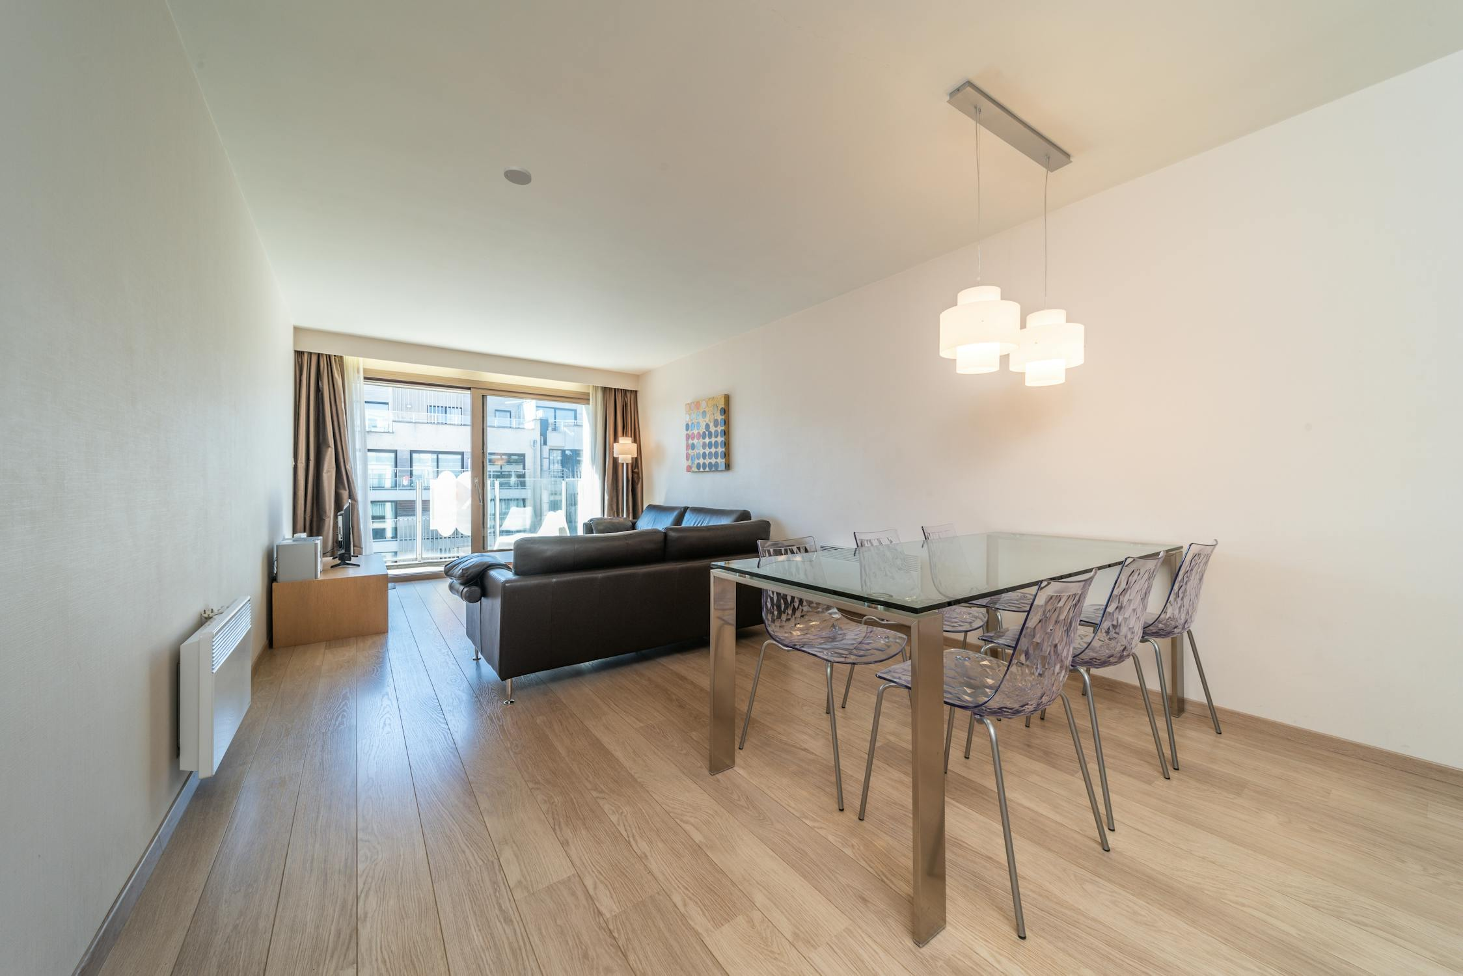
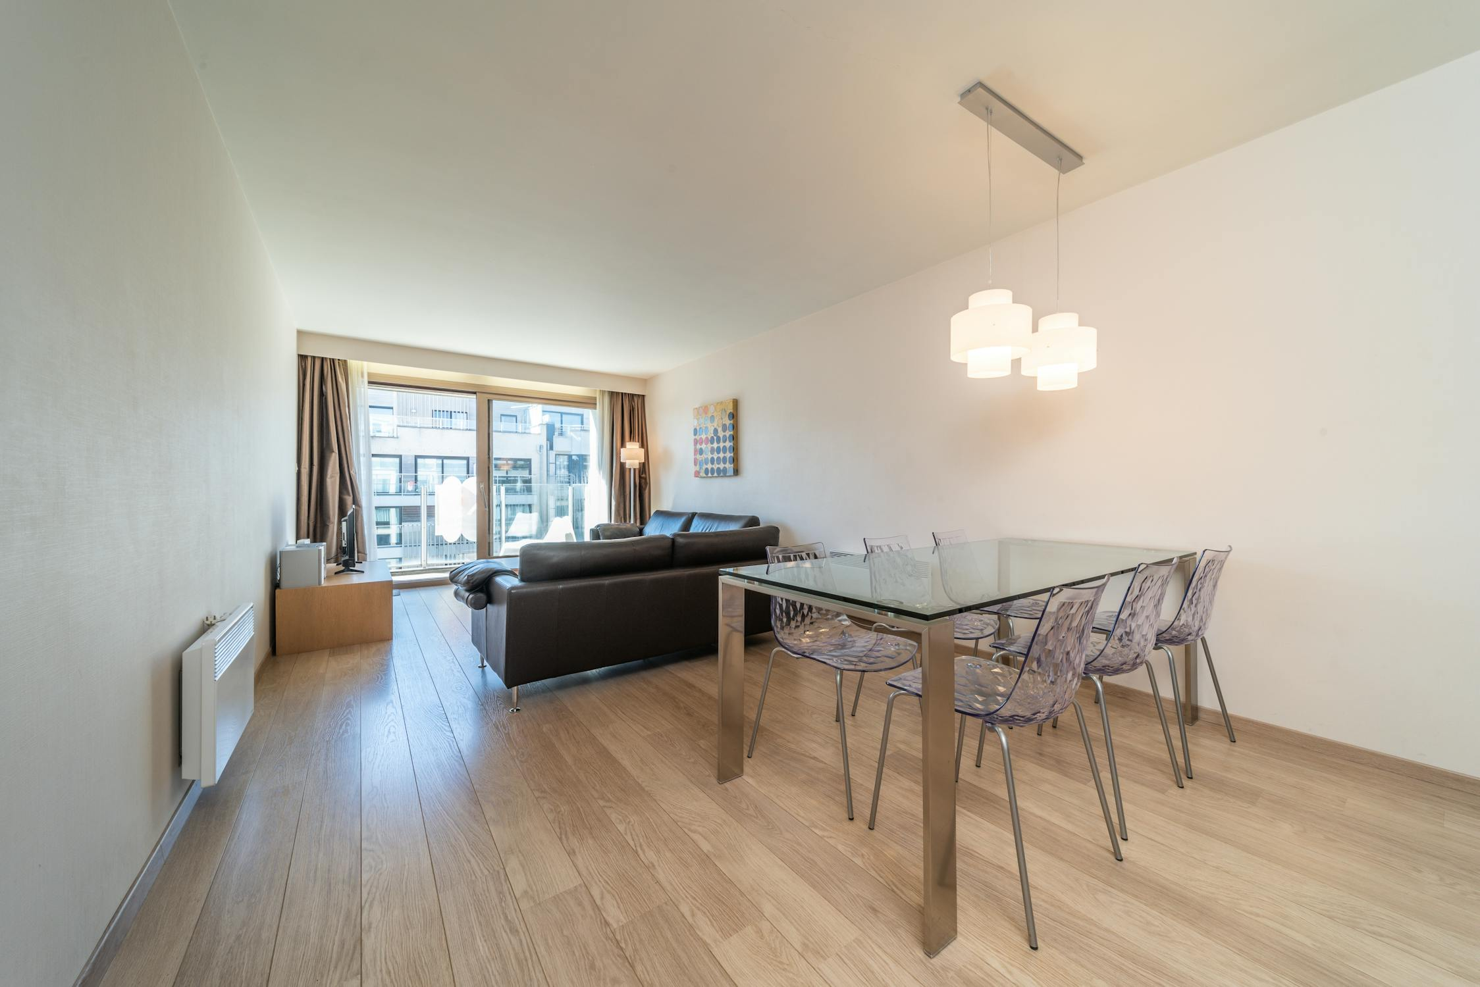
- smoke detector (517, 175)
